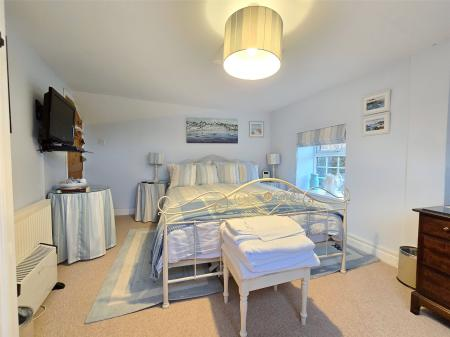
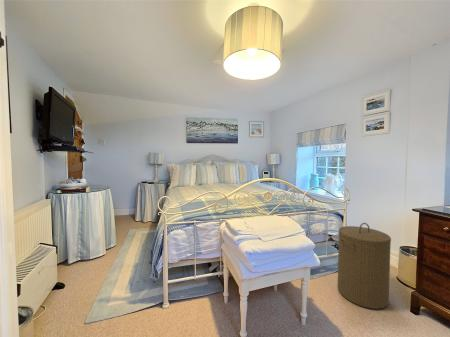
+ laundry hamper (362, 258)
